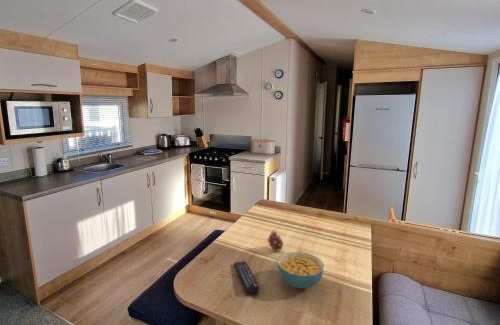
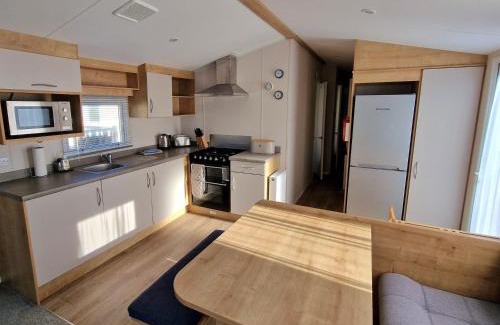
- fruit (275, 240)
- cereal bowl (299, 273)
- remote control (245, 275)
